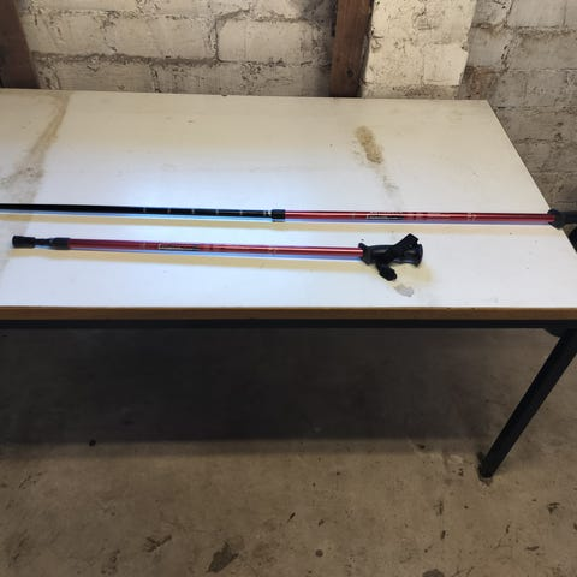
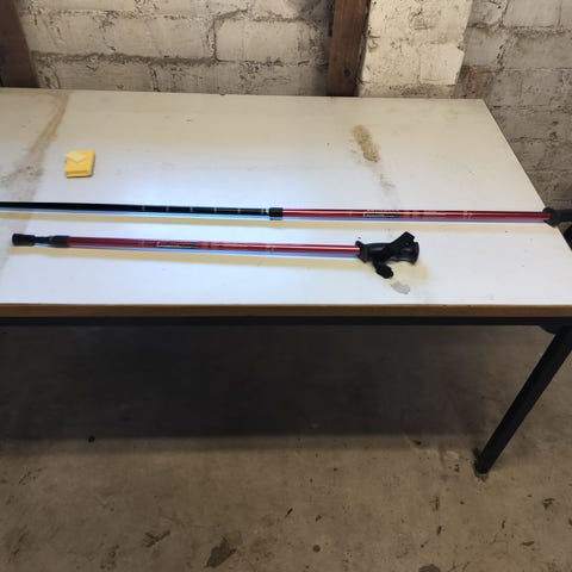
+ sticky notes (80, 161)
